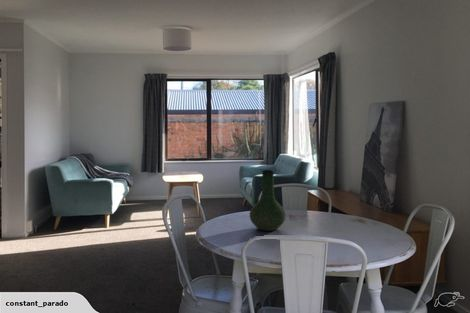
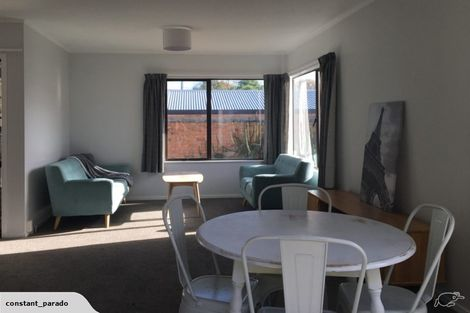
- vase (267, 199)
